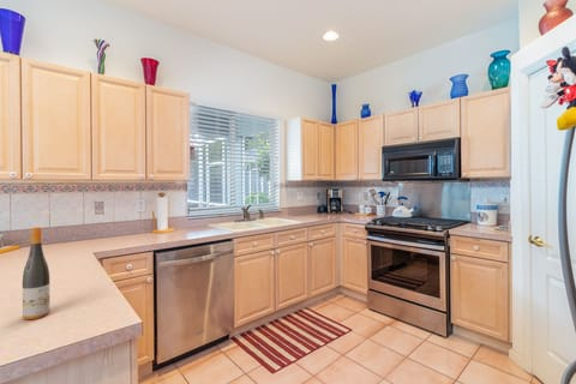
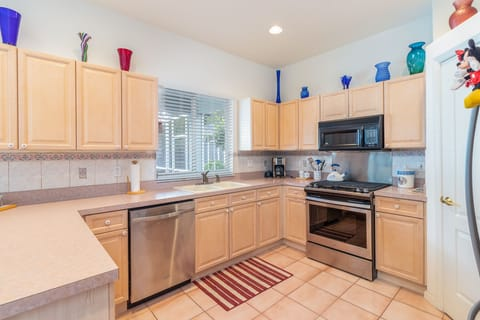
- wine bottle (36, 271)
